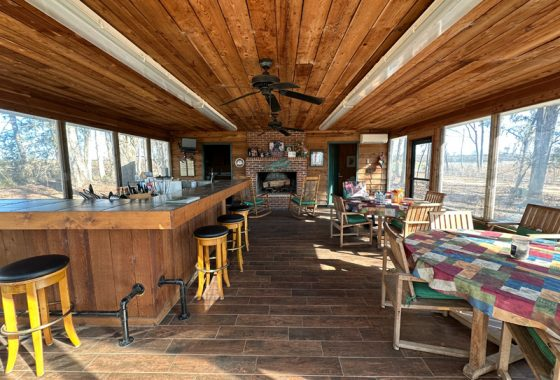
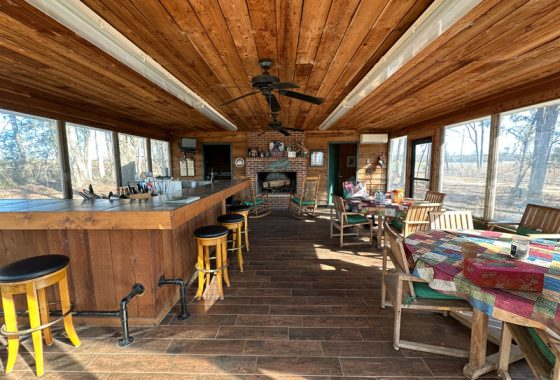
+ tissue box (500, 273)
+ coffee cup (469, 252)
